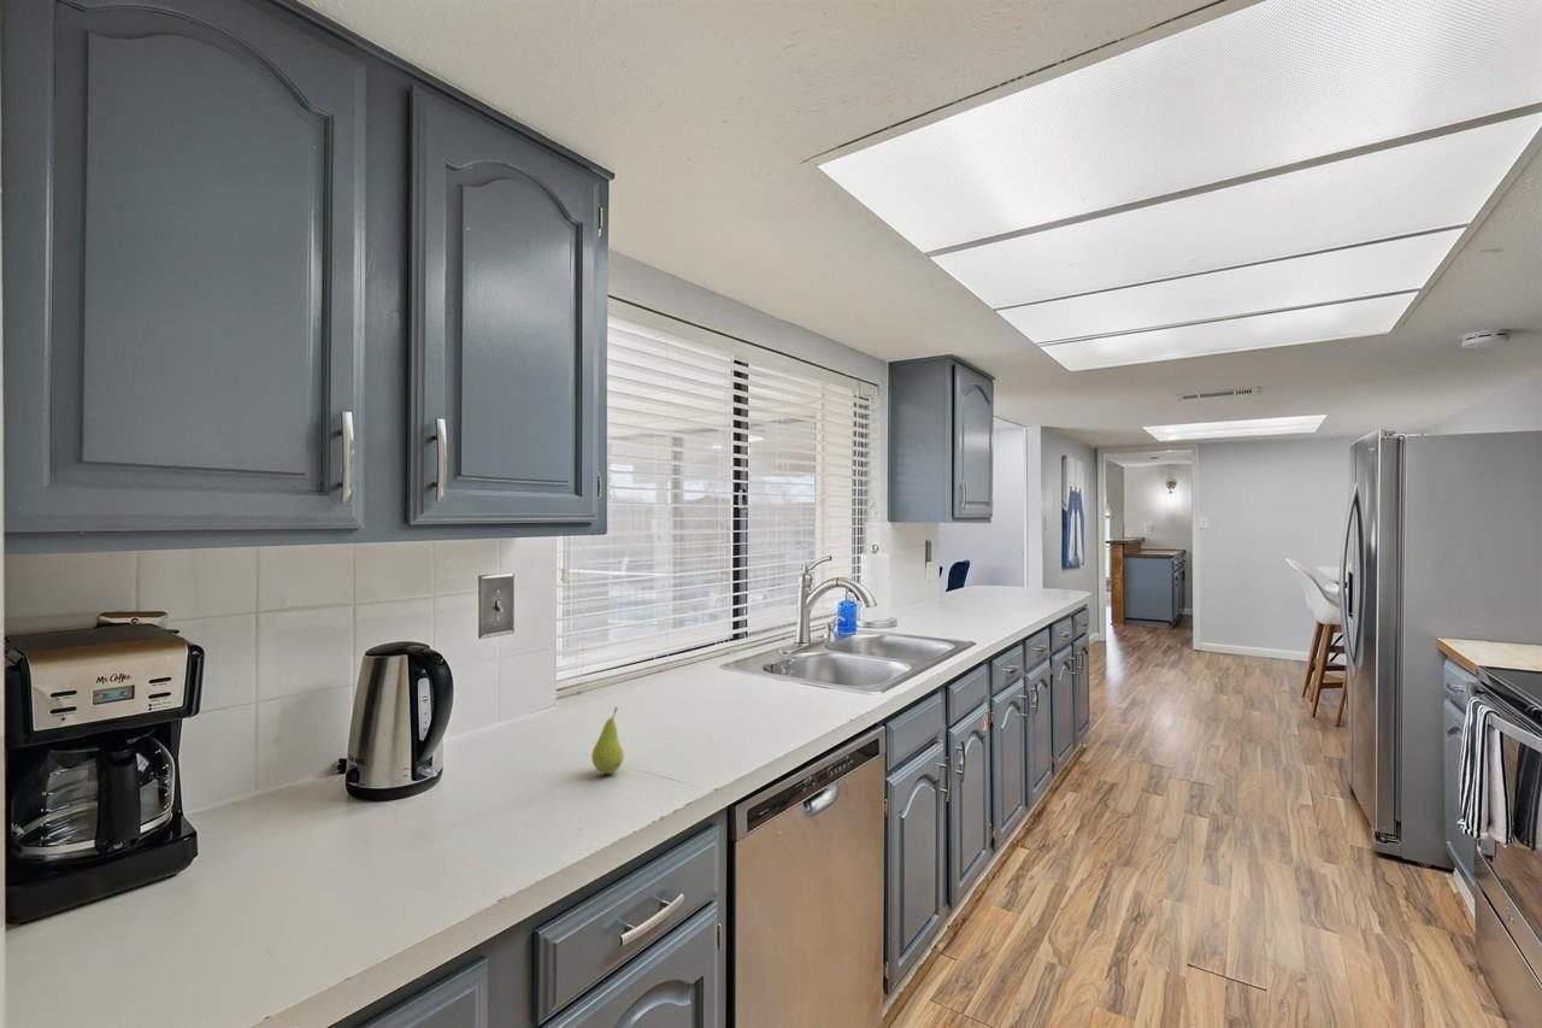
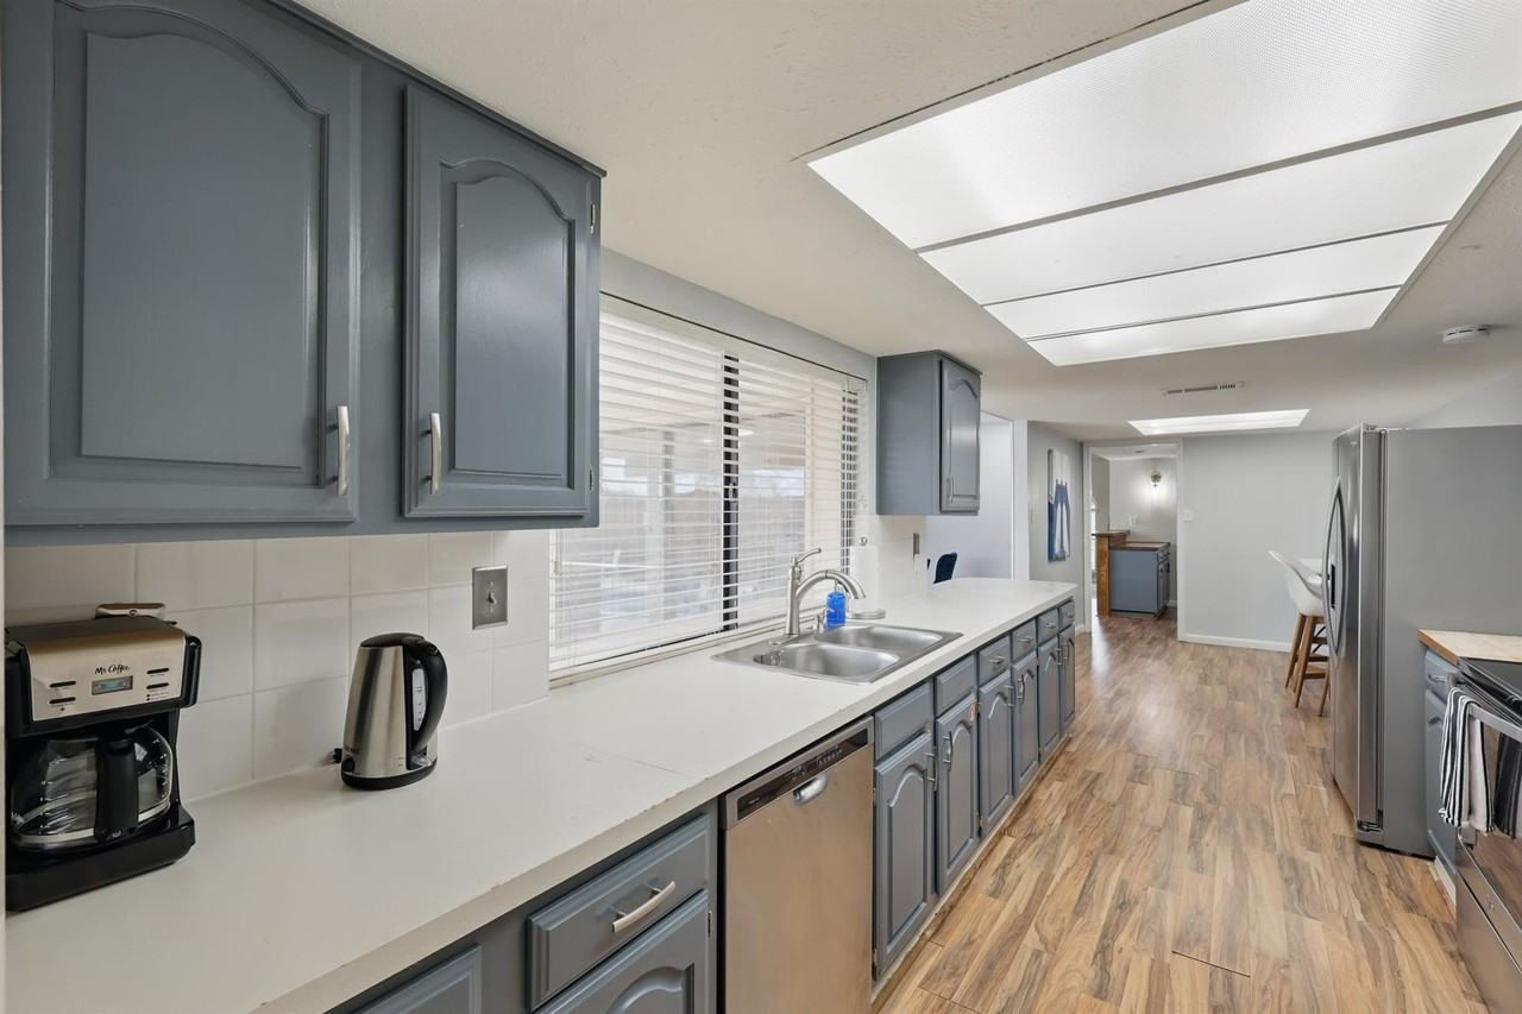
- fruit (607, 740)
